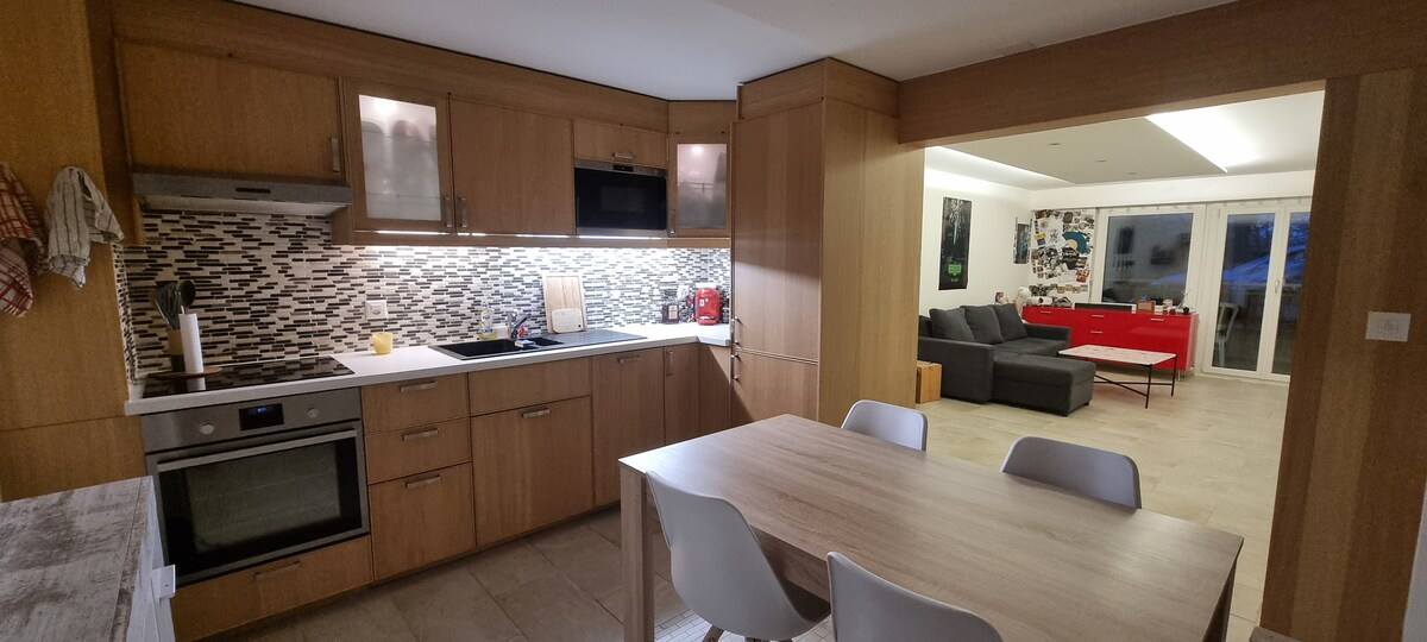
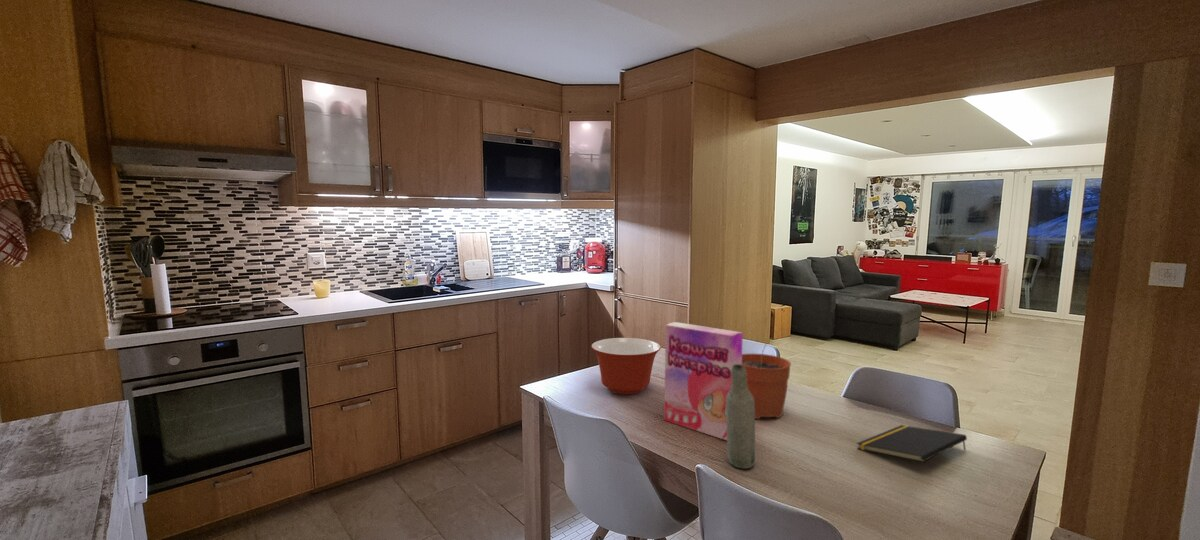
+ cereal box (701, 377)
+ notepad (911, 441)
+ plant pot (760, 373)
+ bottle (741, 414)
+ mixing bowl (625, 367)
